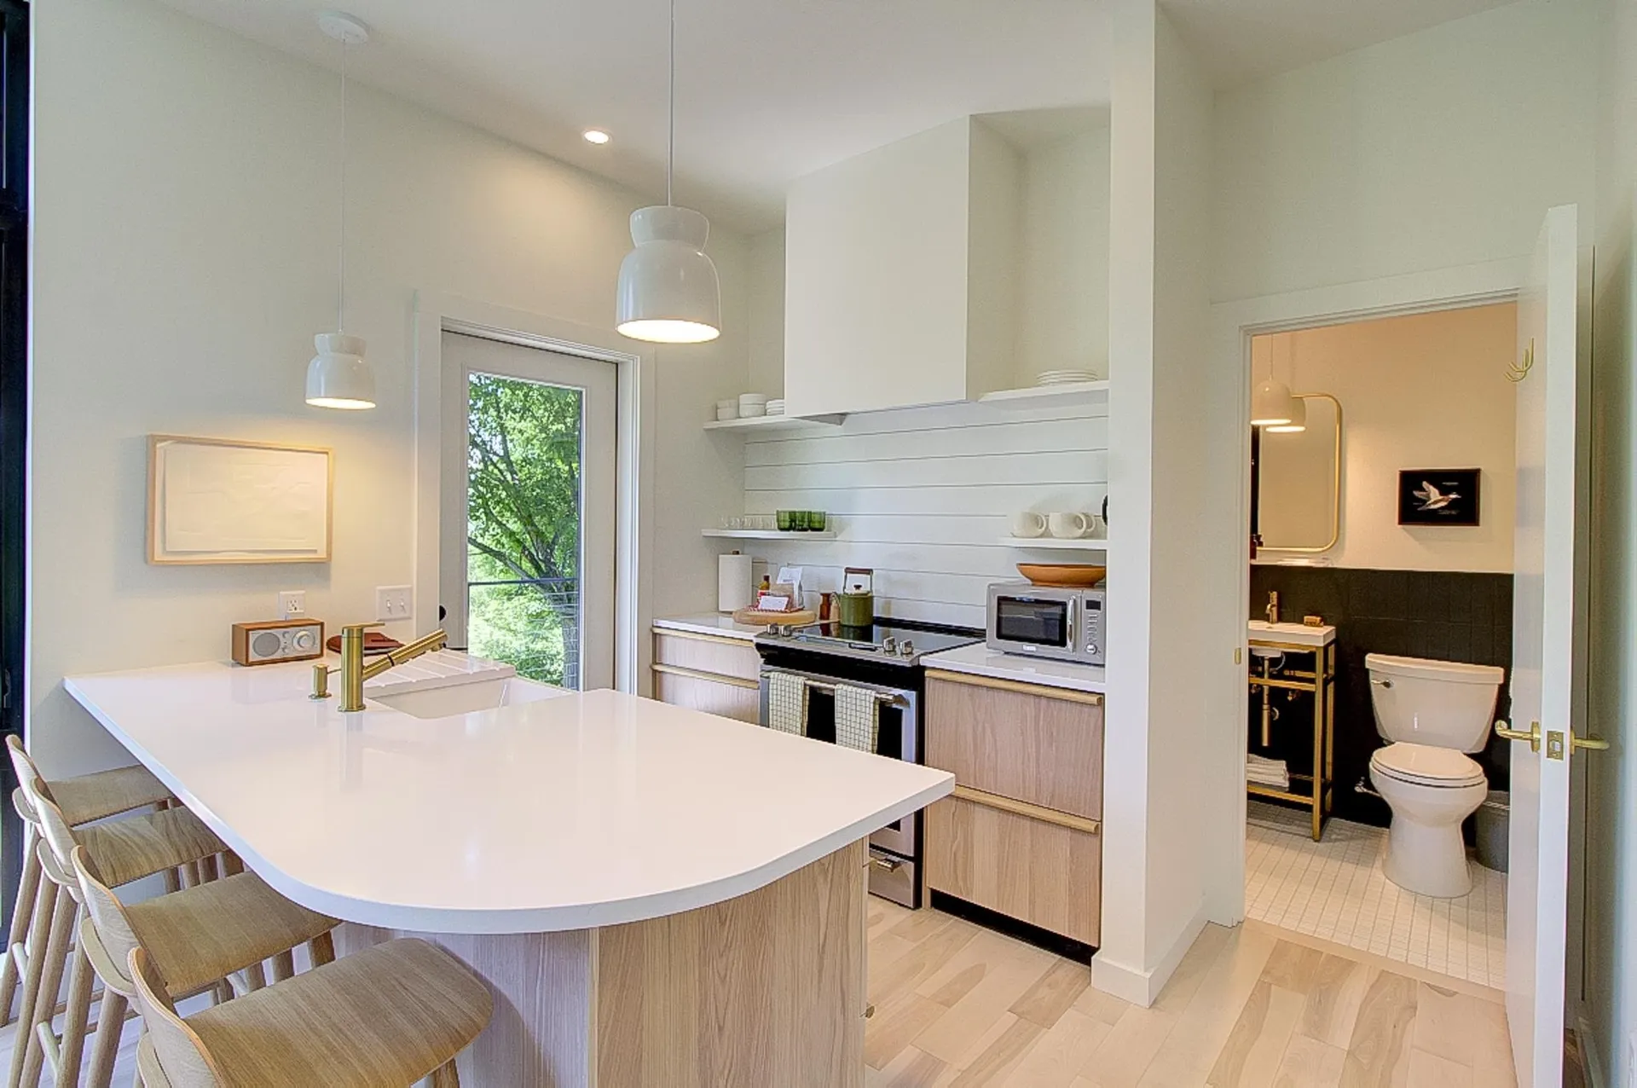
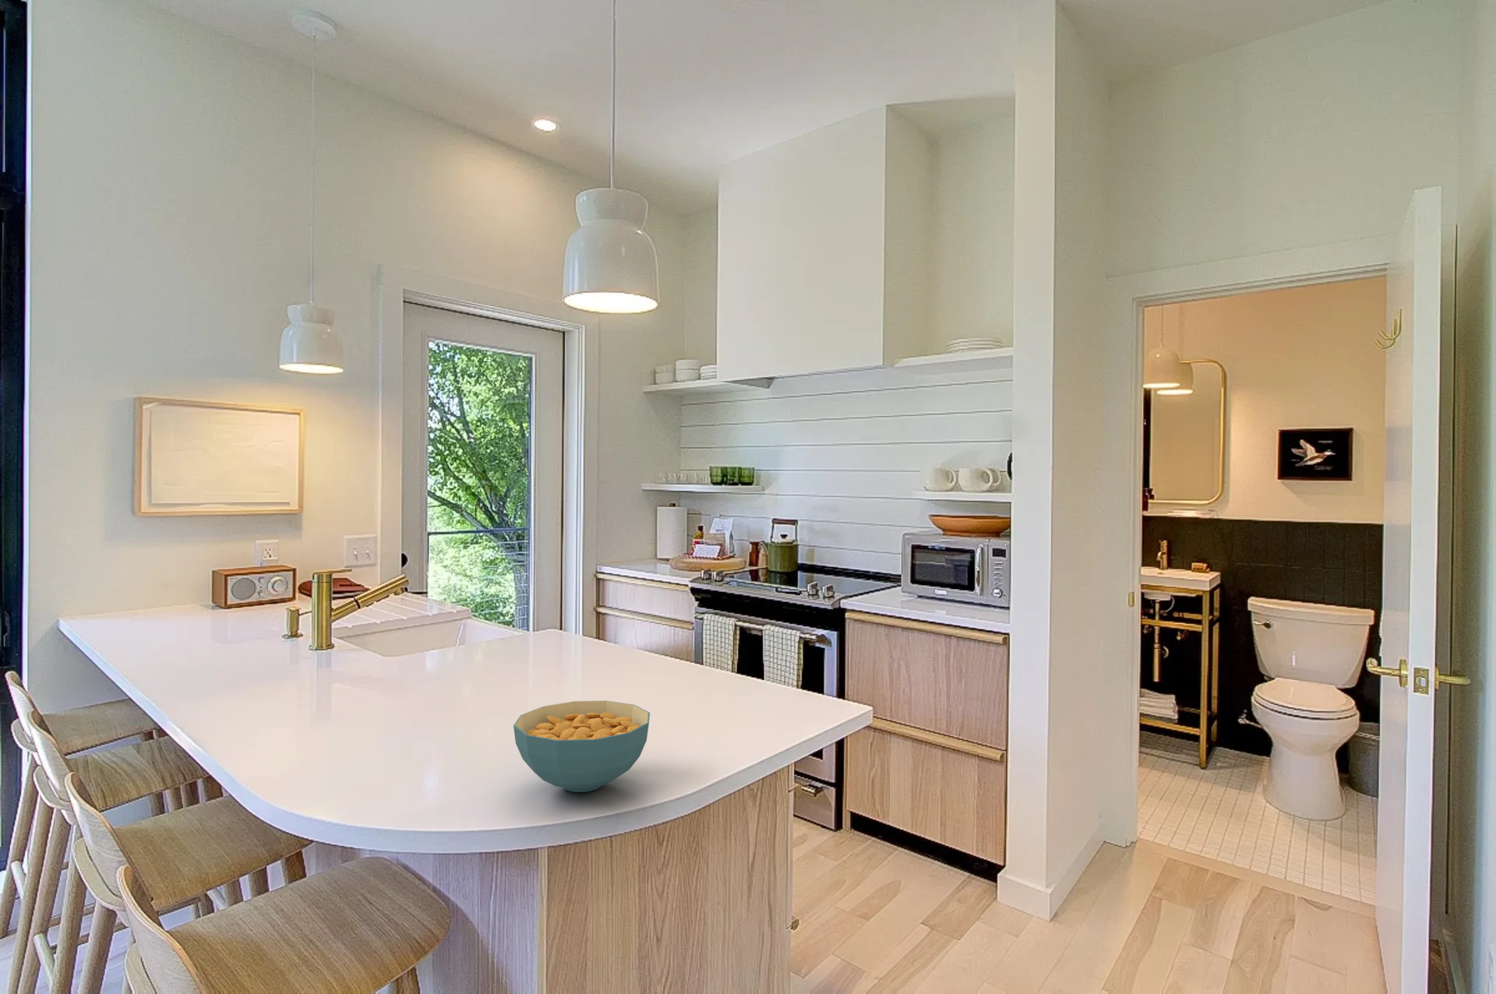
+ cereal bowl (583, 751)
